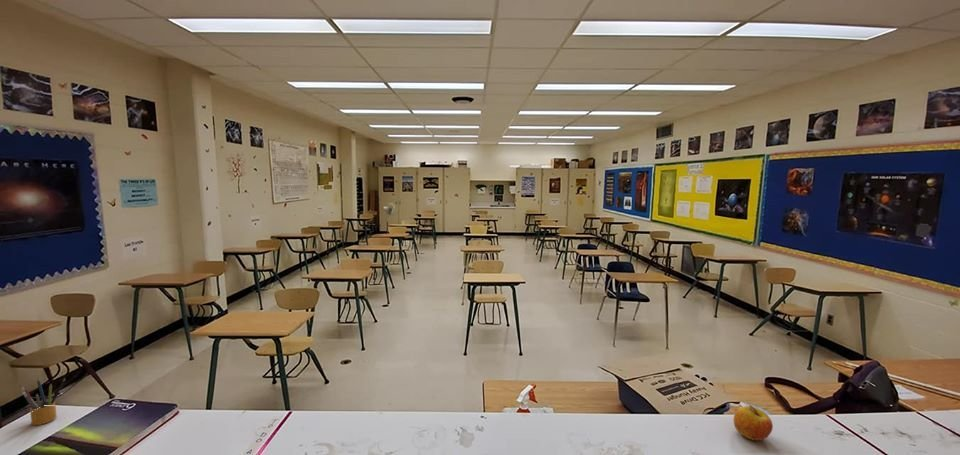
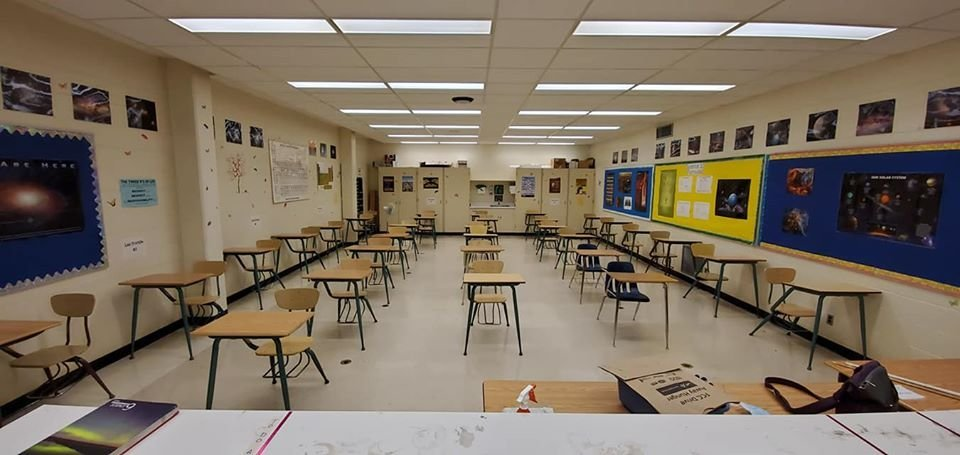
- pencil box (44, 400)
- apple (752, 420)
